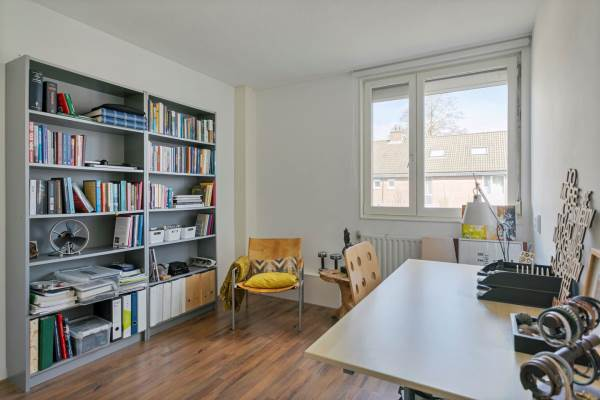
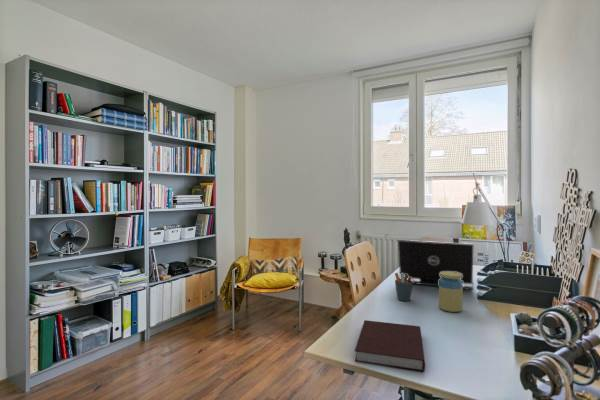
+ pen holder (403, 285)
+ notebook (390, 342)
+ laptop (435, 260)
+ jar (450, 291)
